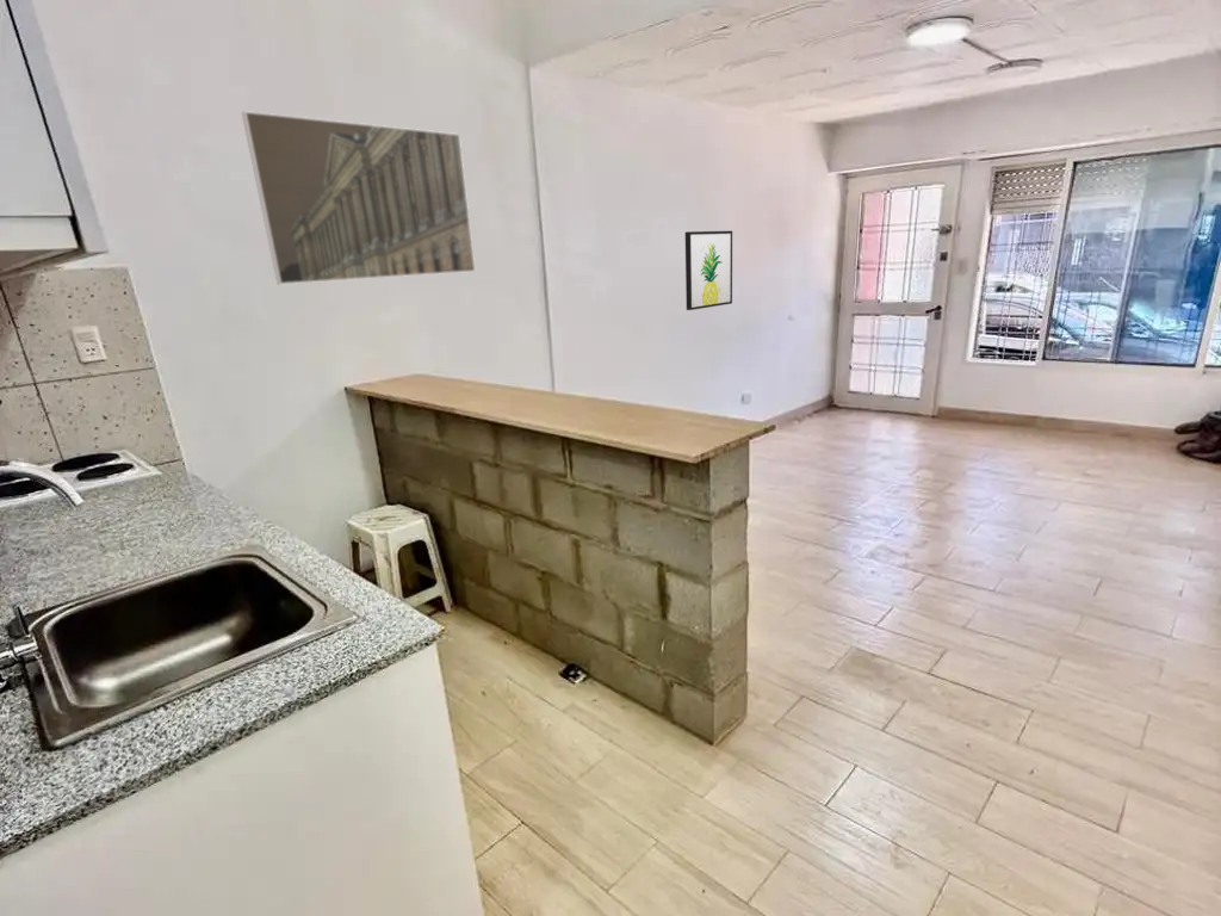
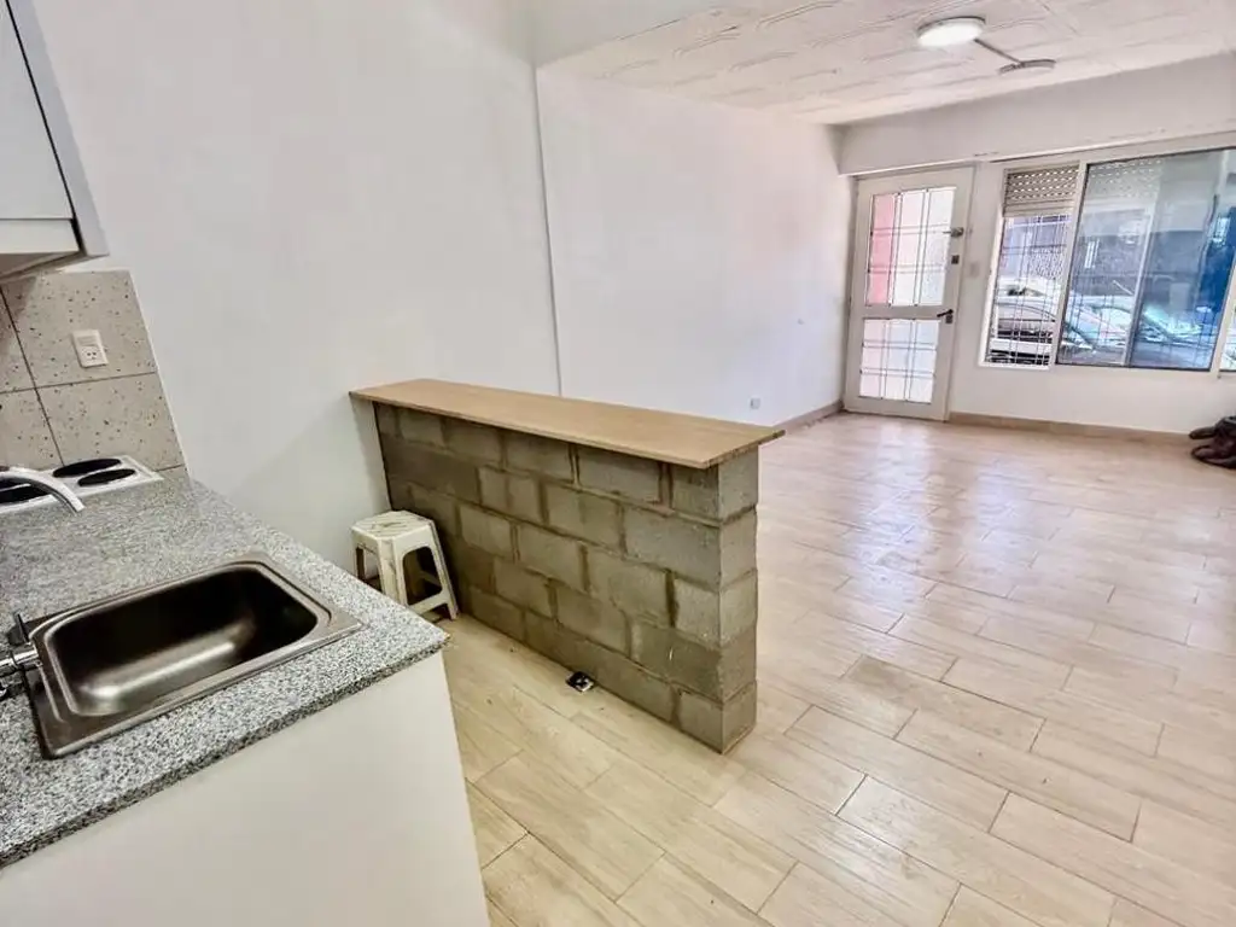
- wall art (709, 270)
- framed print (374, 203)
